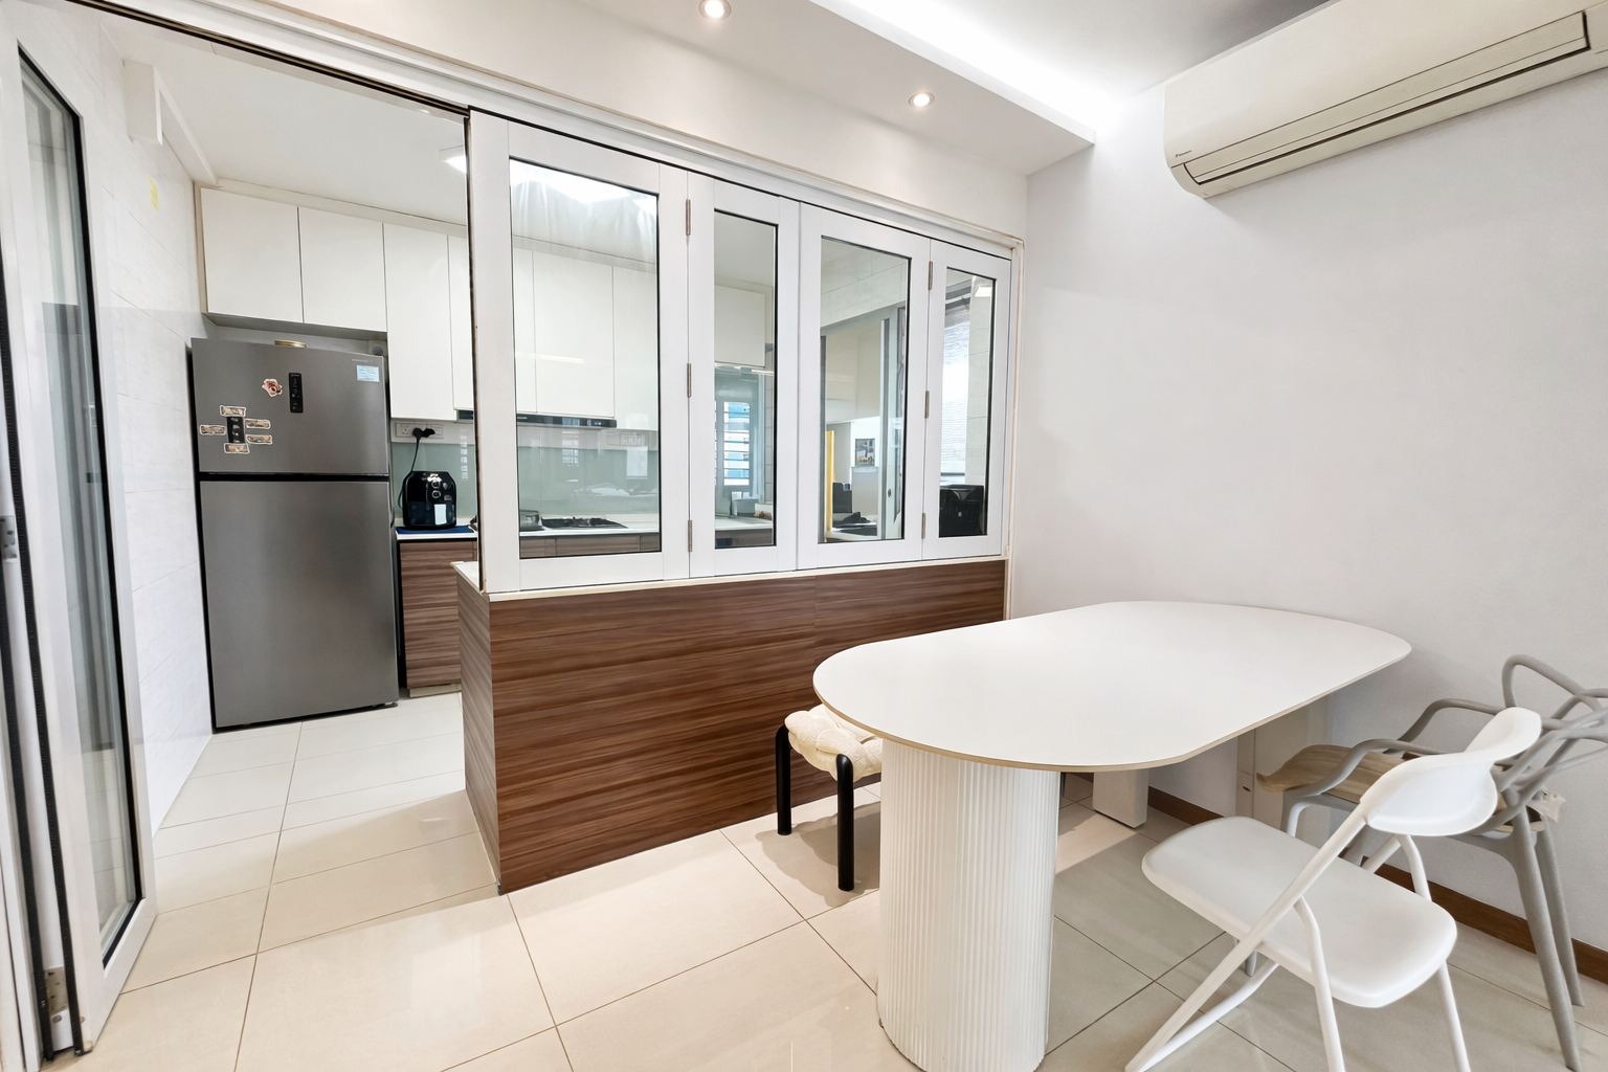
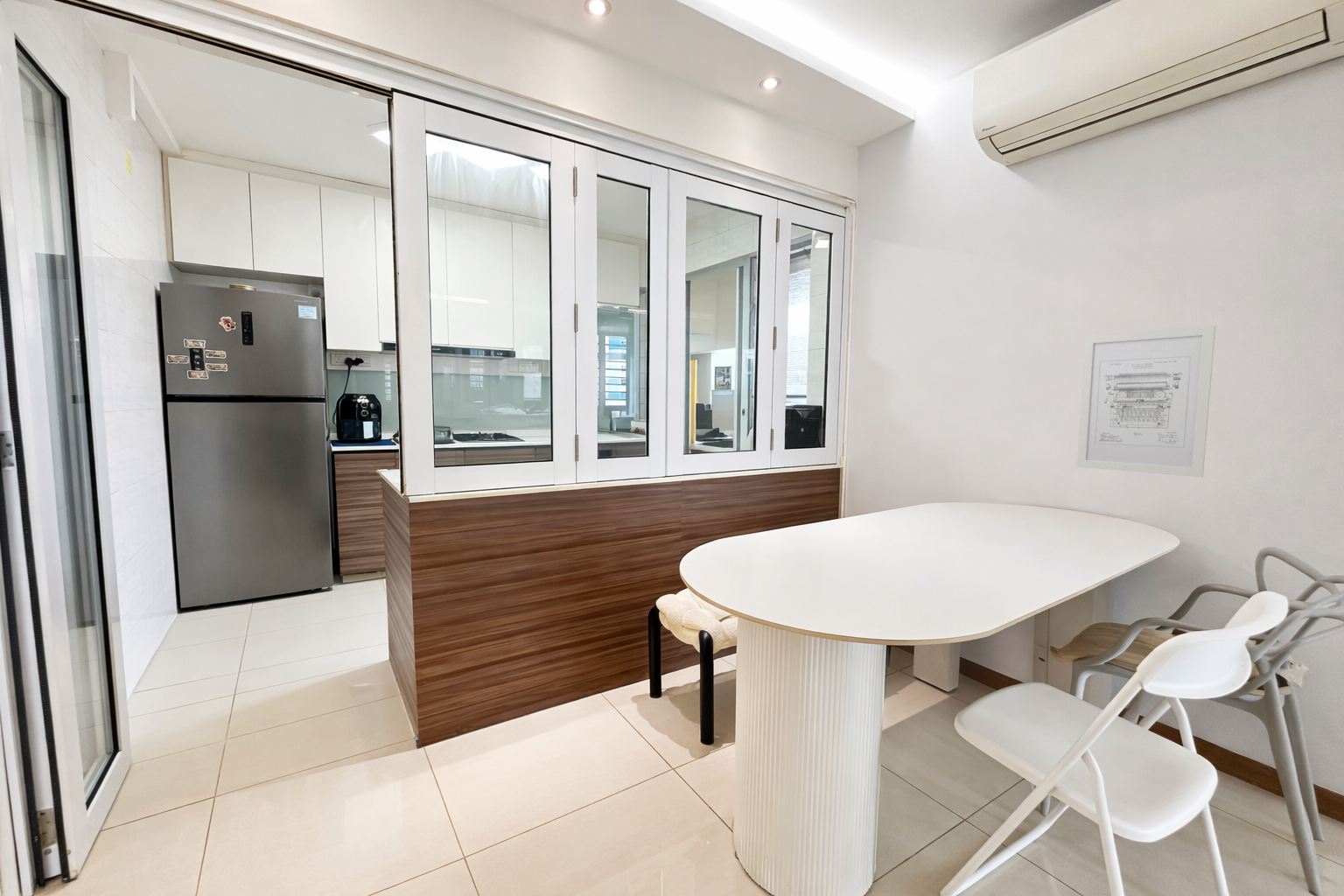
+ wall art (1140, 402)
